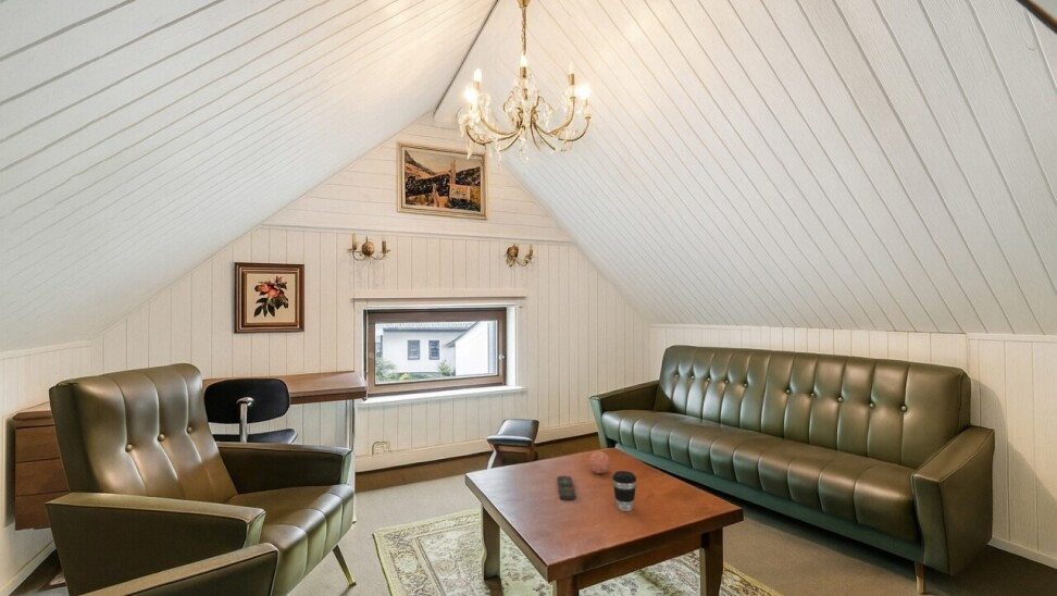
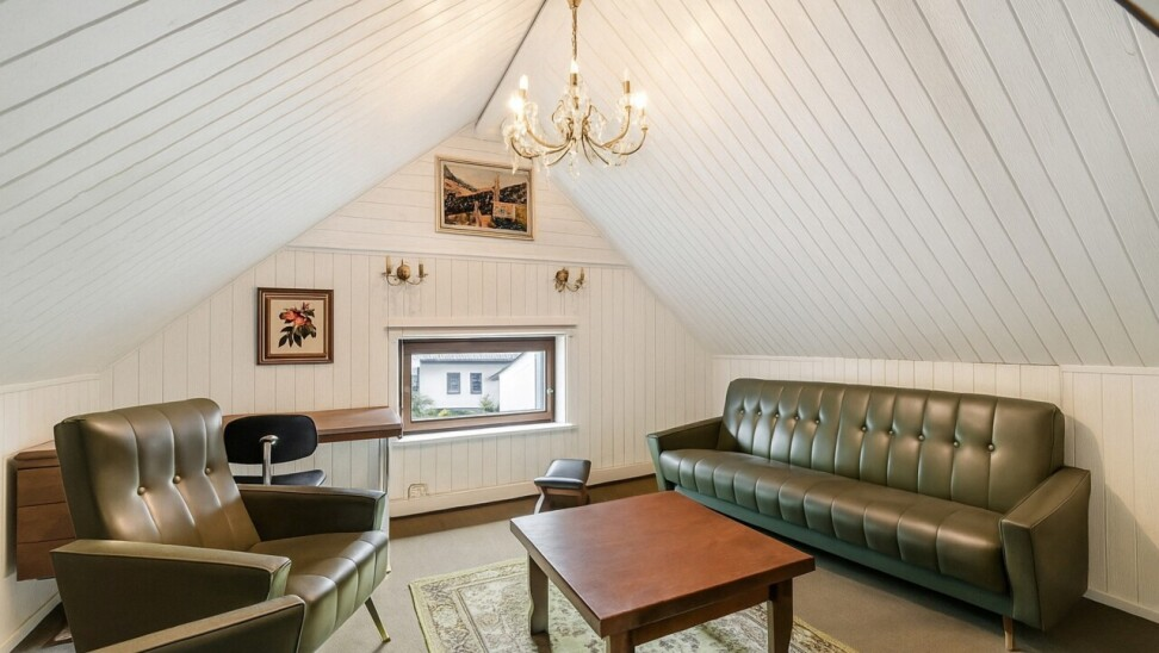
- remote control (565, 486)
- decorative ball (599, 462)
- coffee cup (624, 491)
